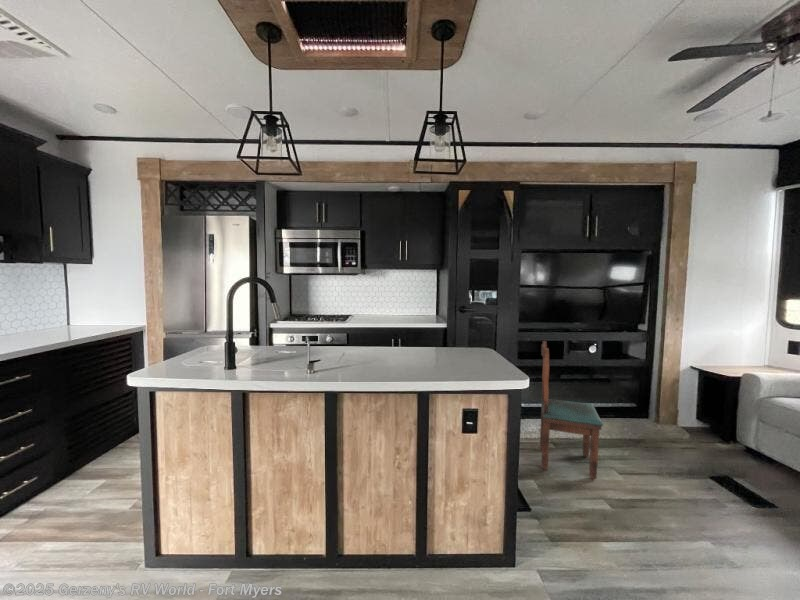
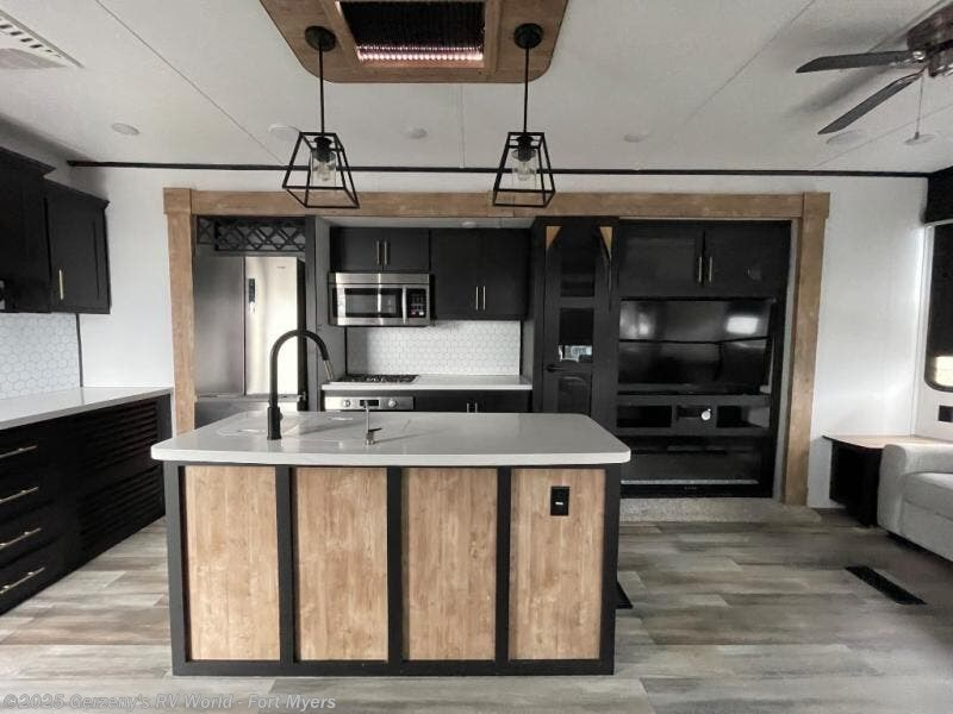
- dining chair (568, 405)
